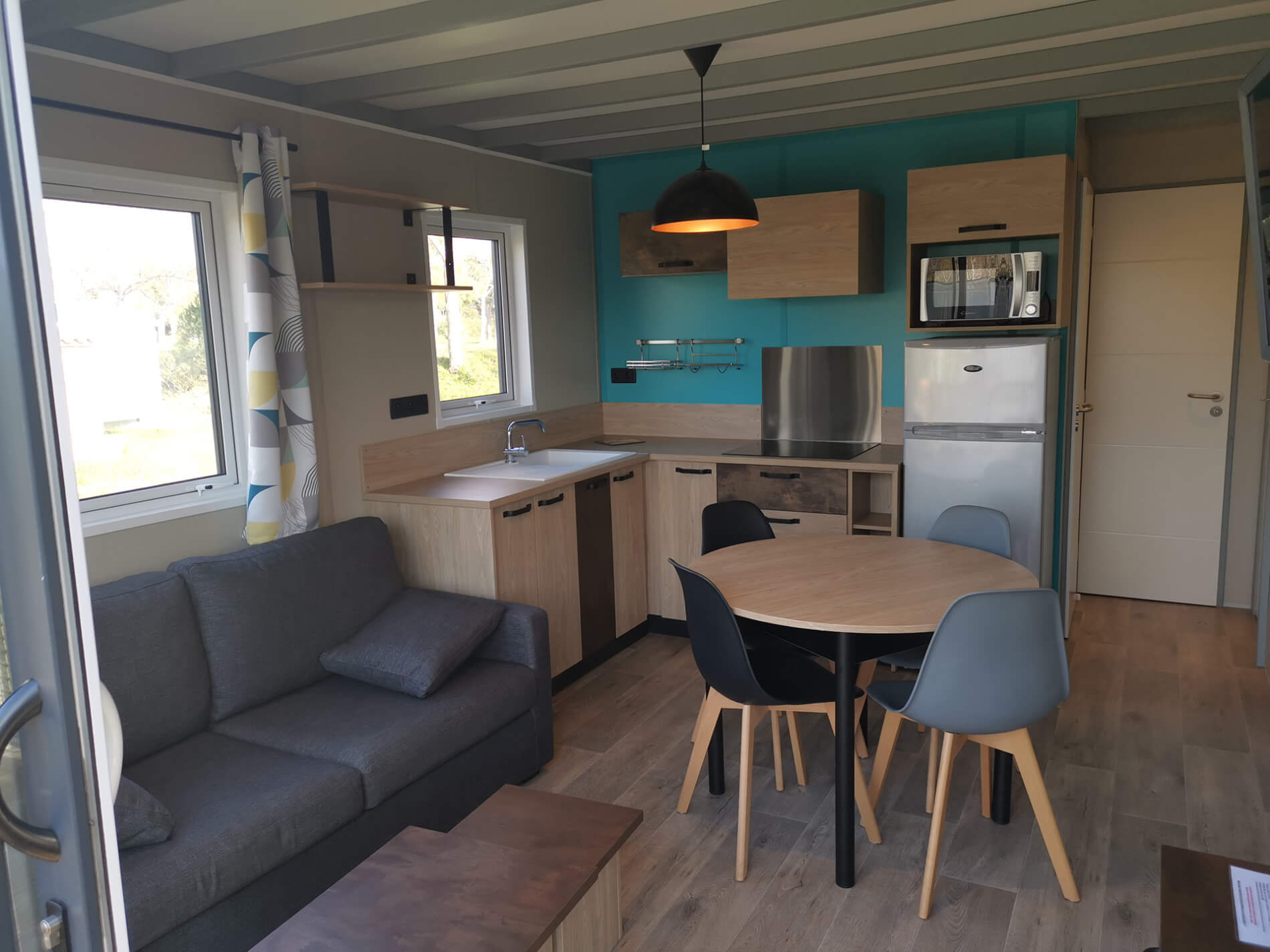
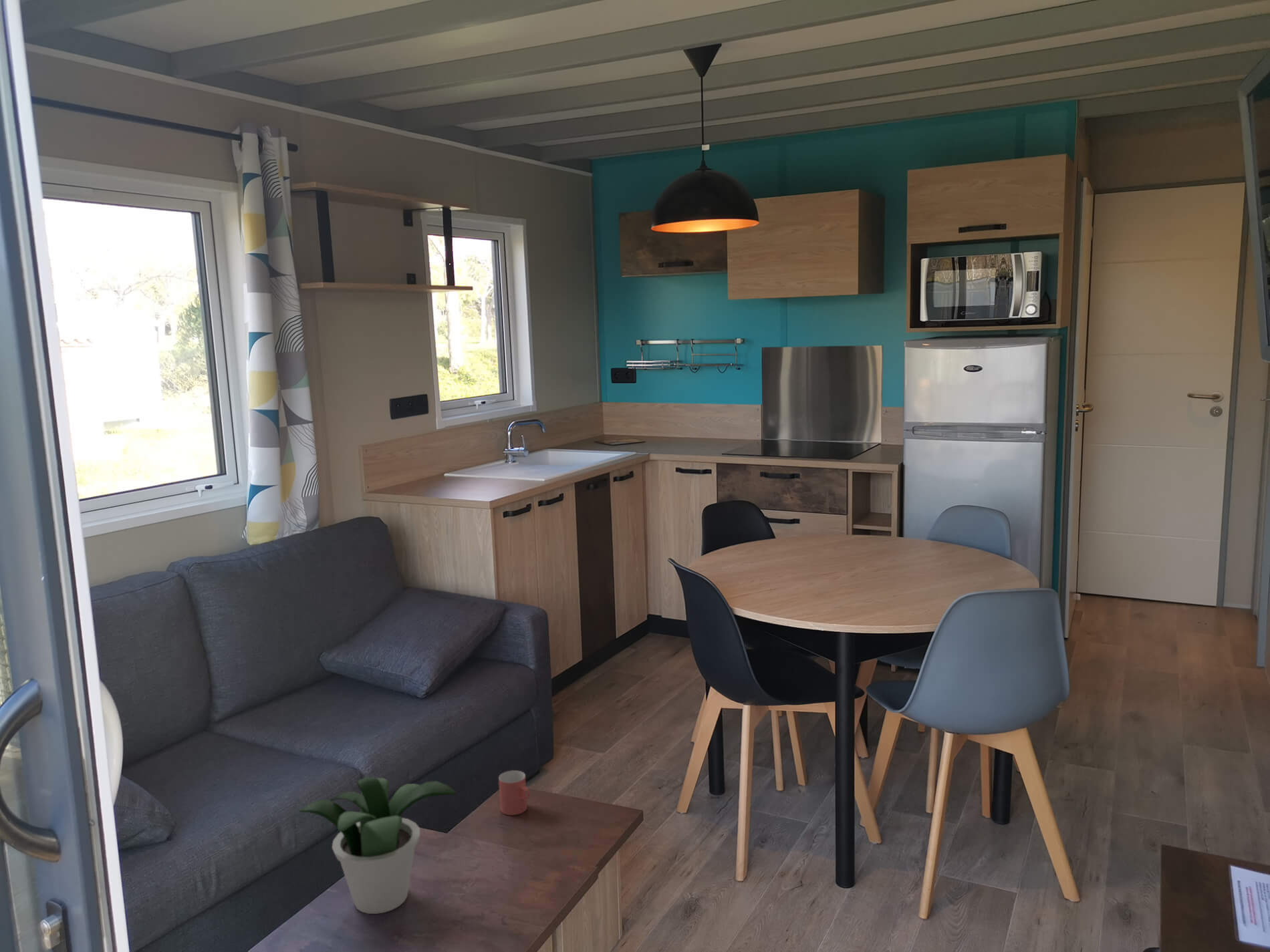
+ potted plant (382, 848)
+ cup (517, 794)
